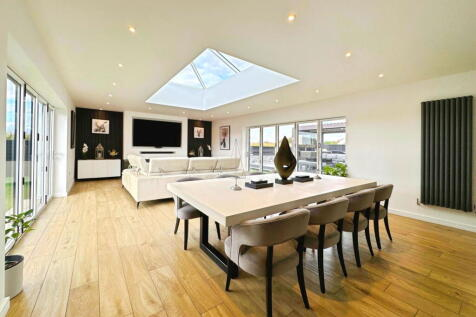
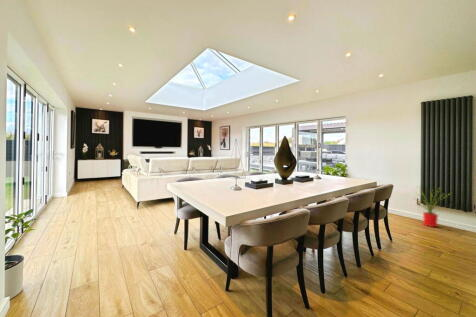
+ house plant (430, 205)
